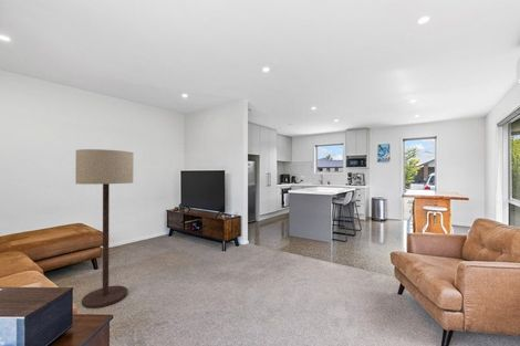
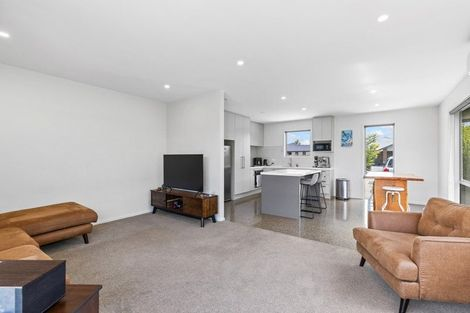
- floor lamp (105, 224)
